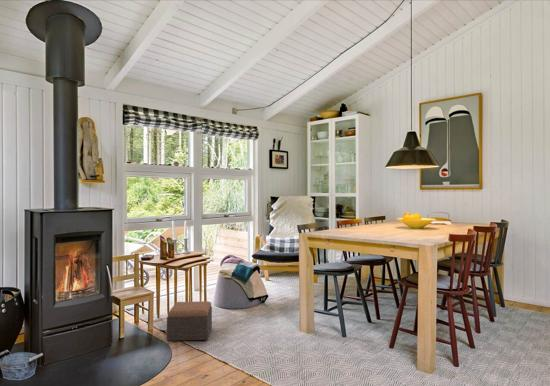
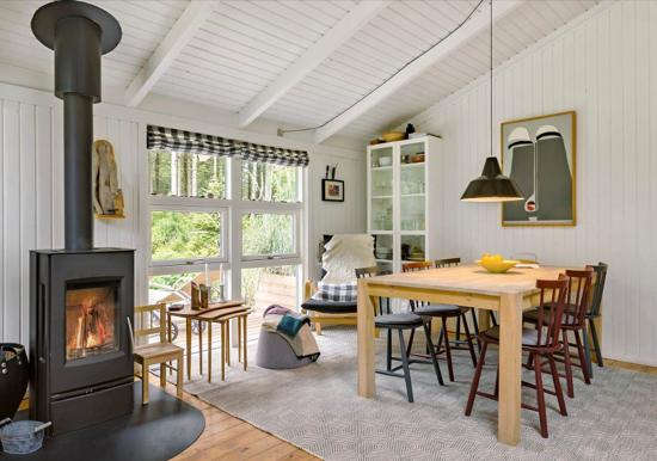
- footstool (190, 319)
